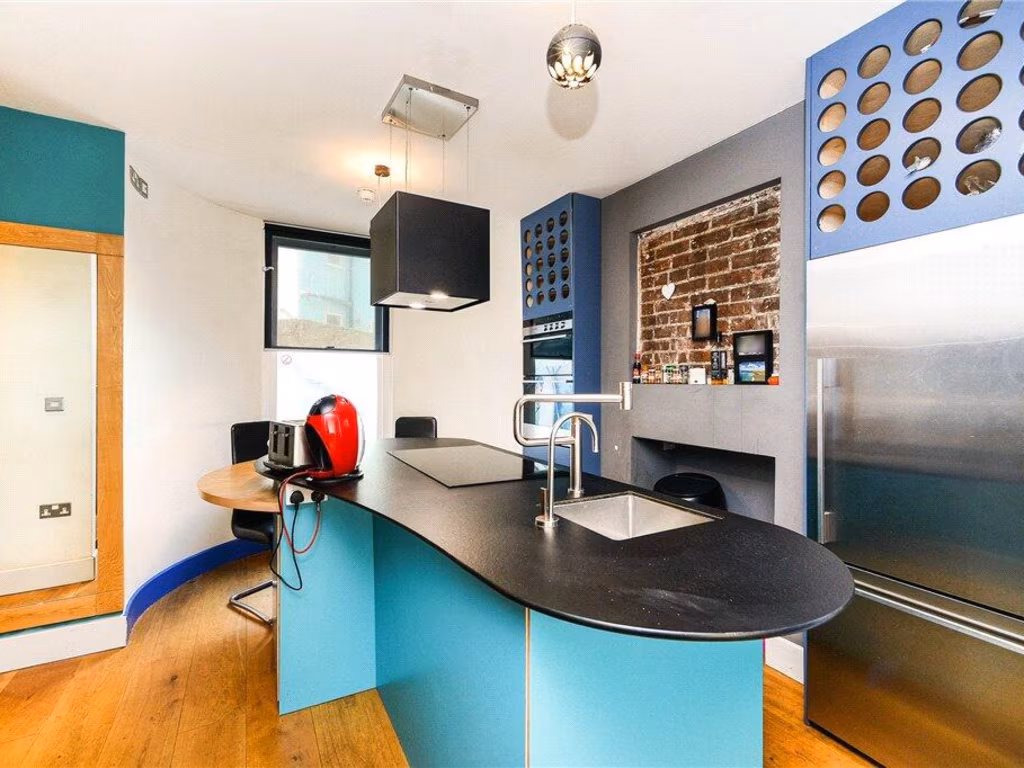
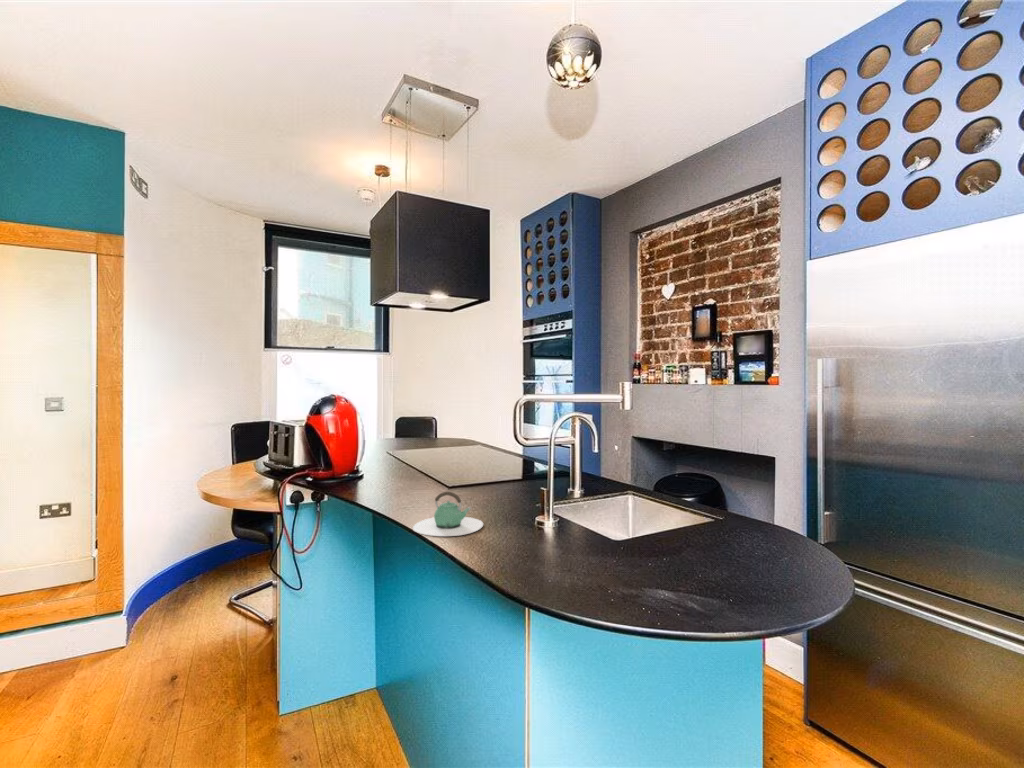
+ teapot (448, 508)
